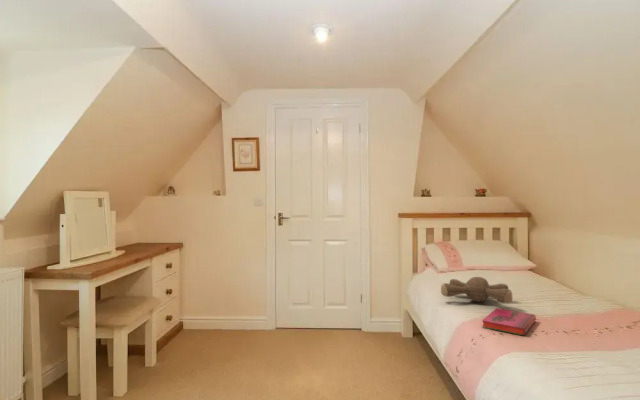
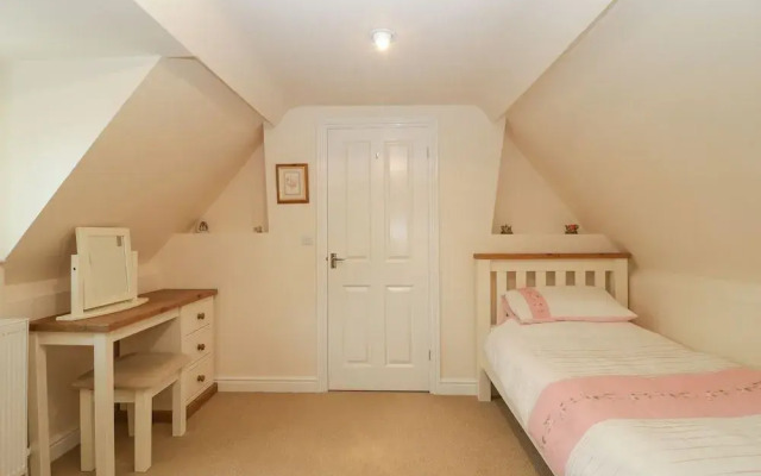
- hardback book (509, 320)
- stuffed bear (476, 289)
